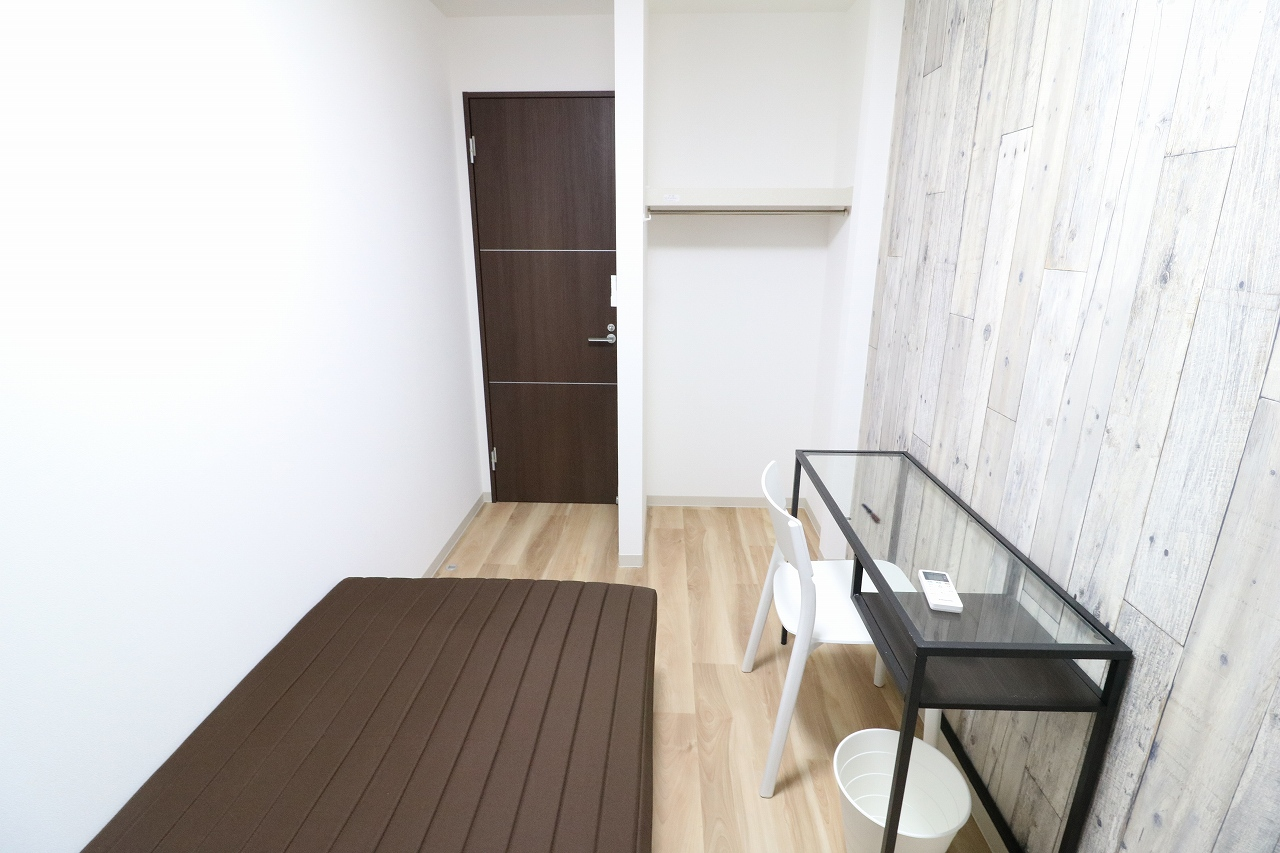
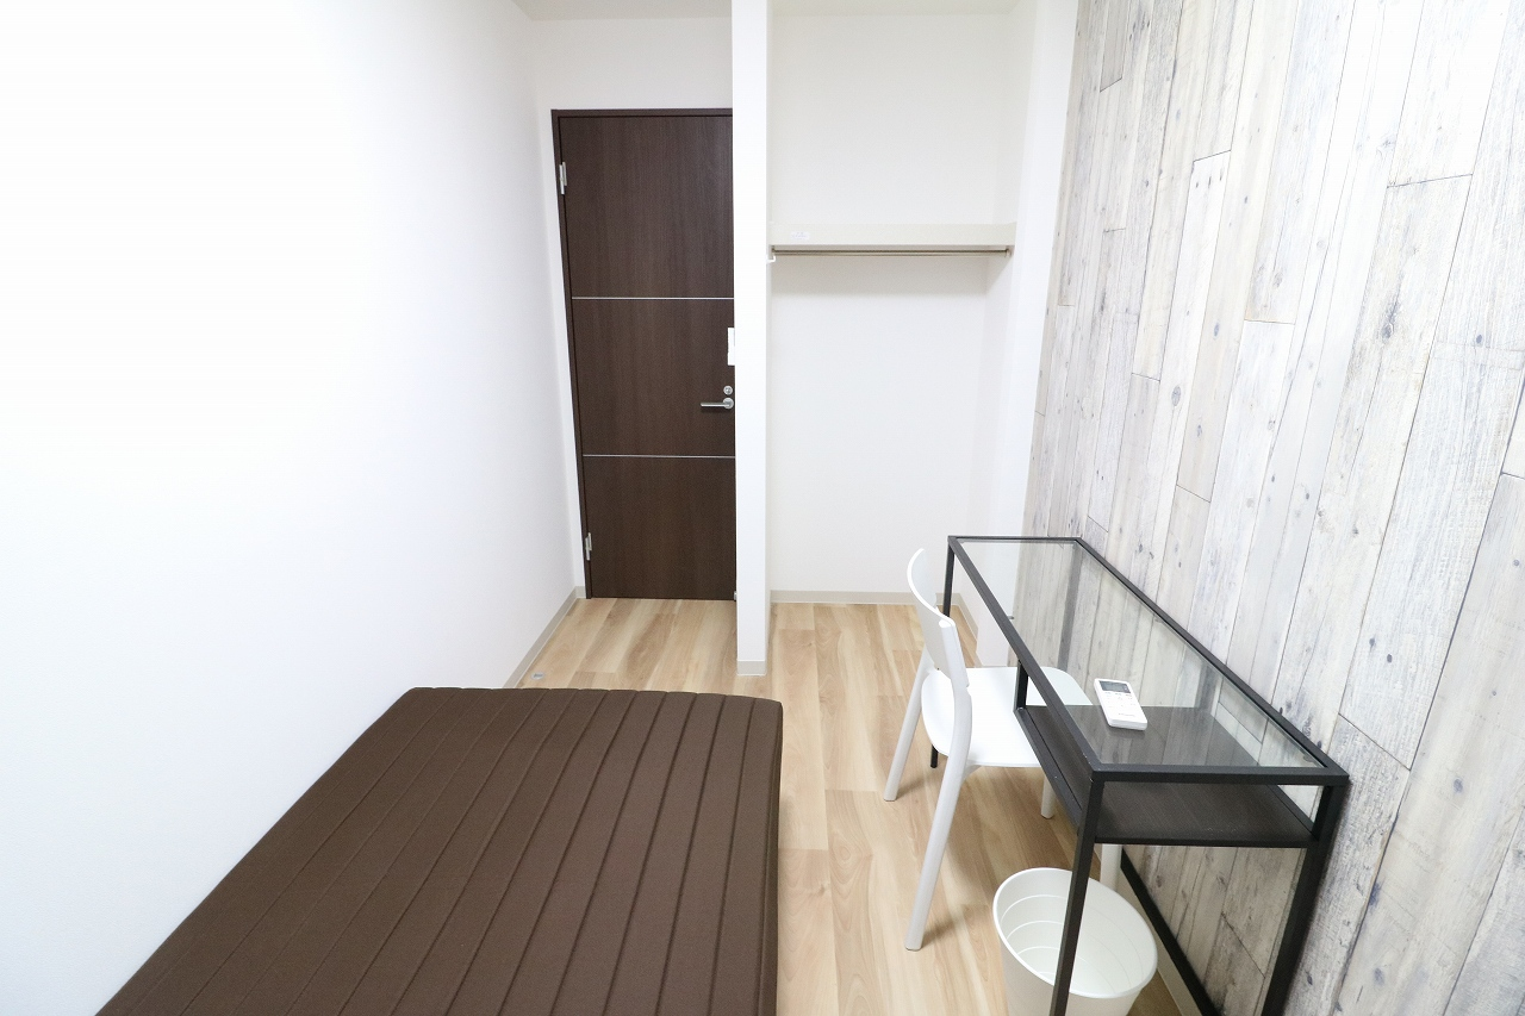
- pen (870, 511)
